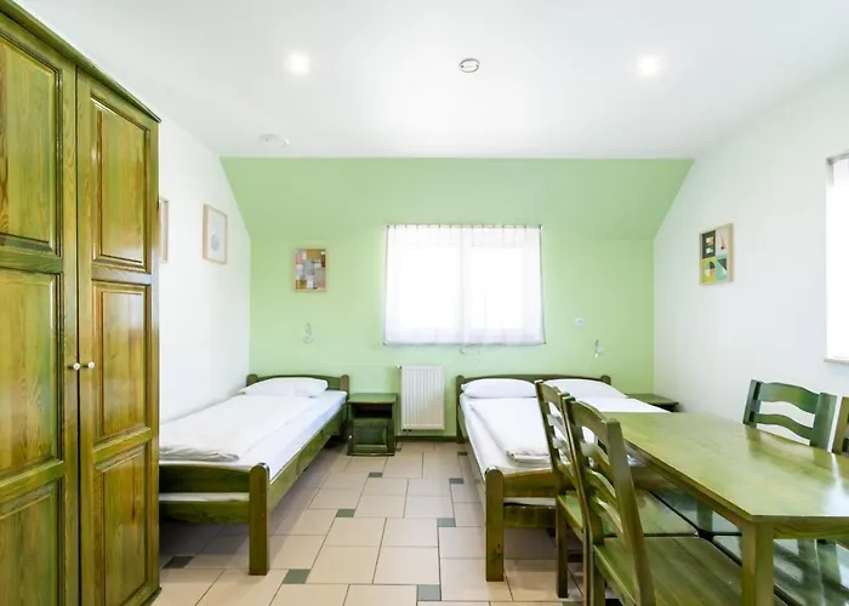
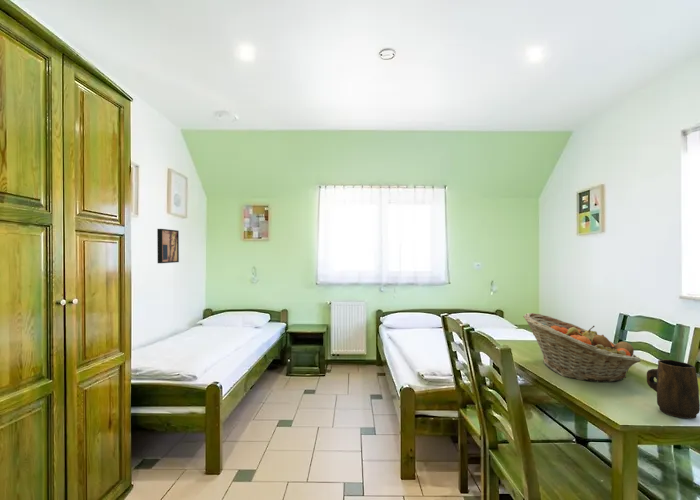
+ wall art (168, 246)
+ fruit basket (576, 343)
+ mug (674, 387)
